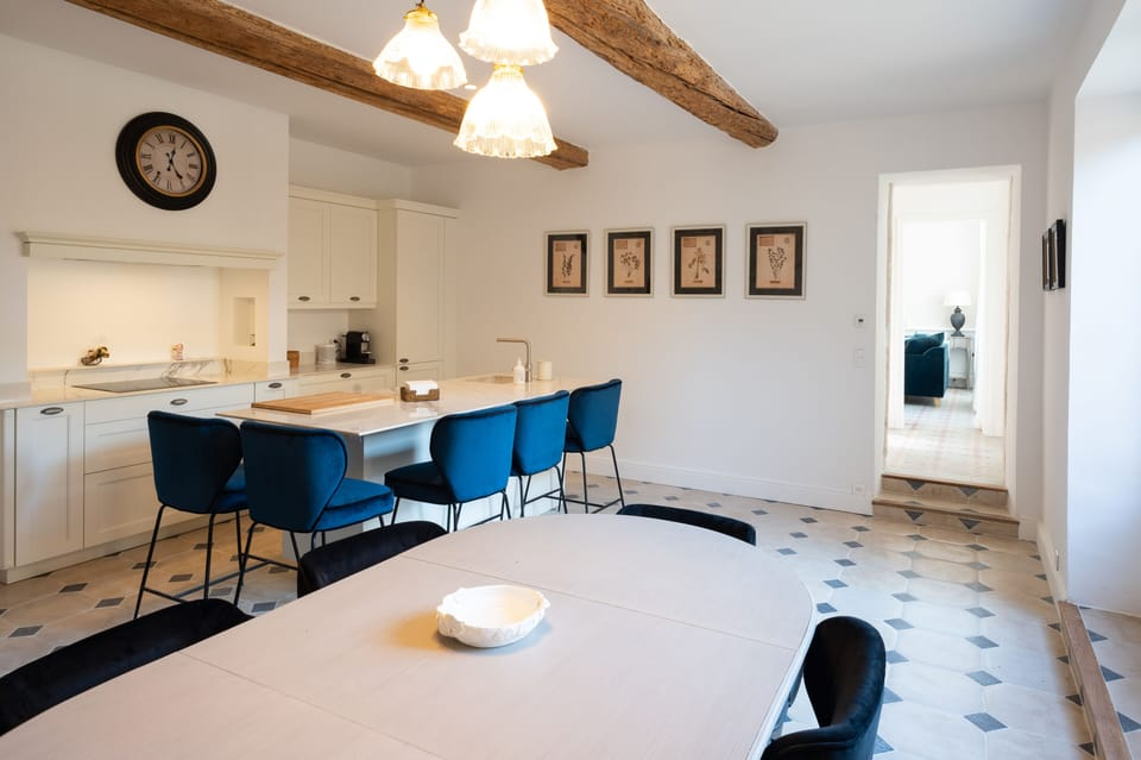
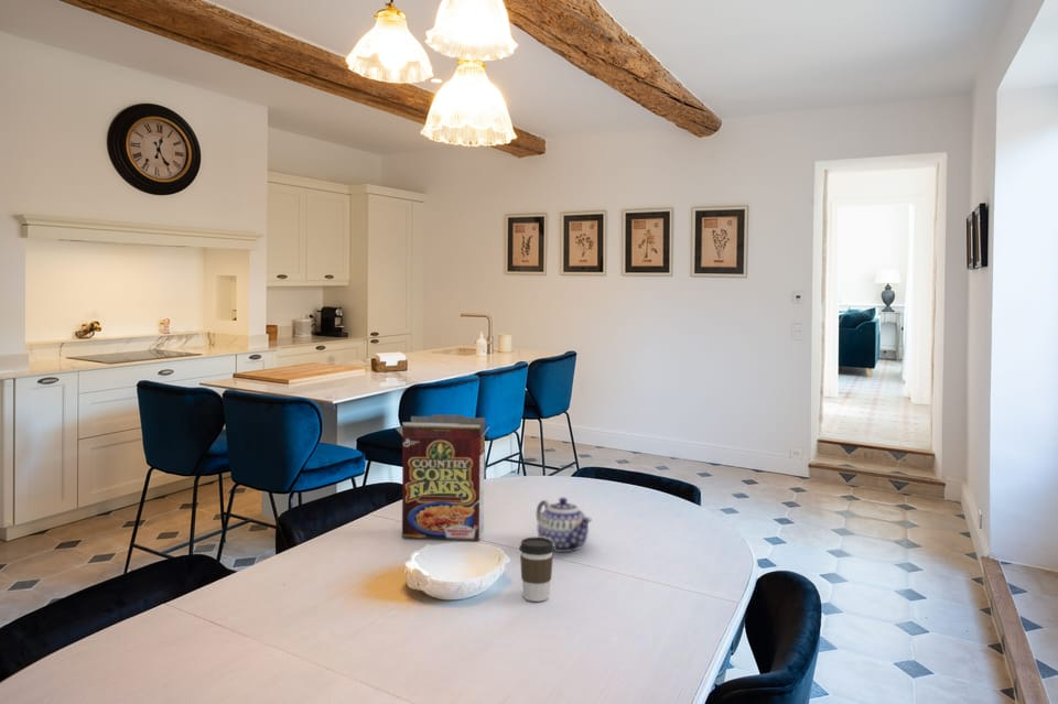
+ cereal box (443, 475)
+ teapot (562, 522)
+ coffee cup (536, 568)
